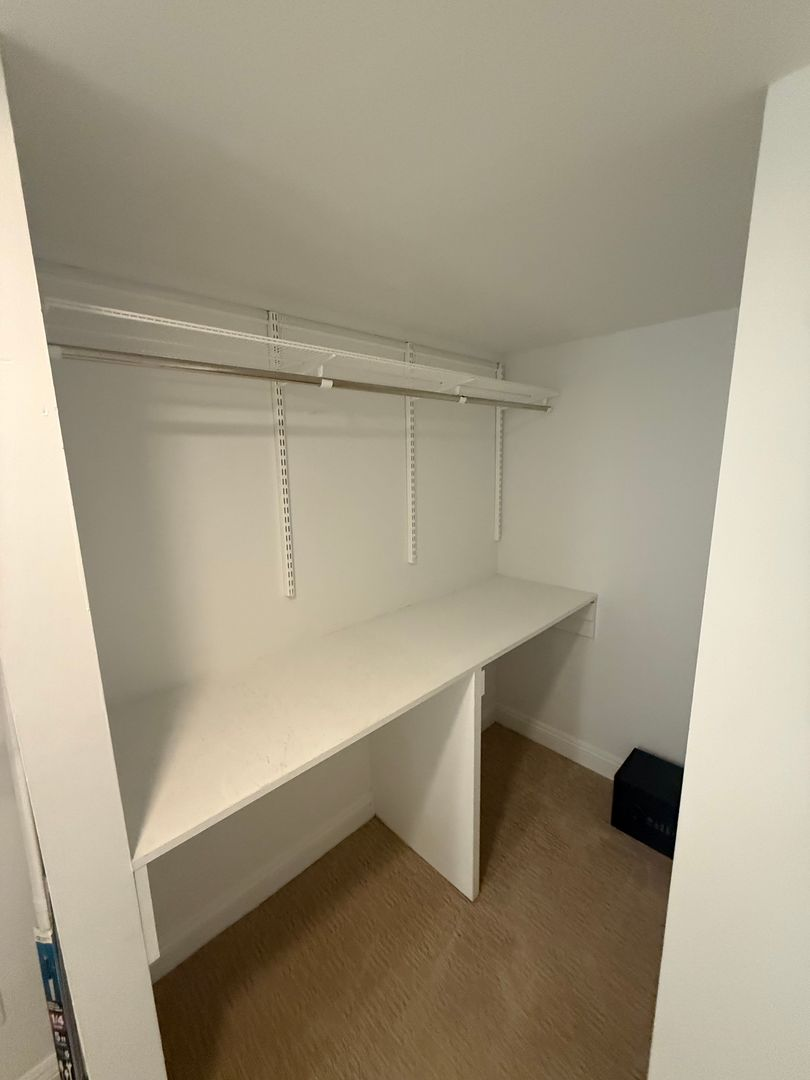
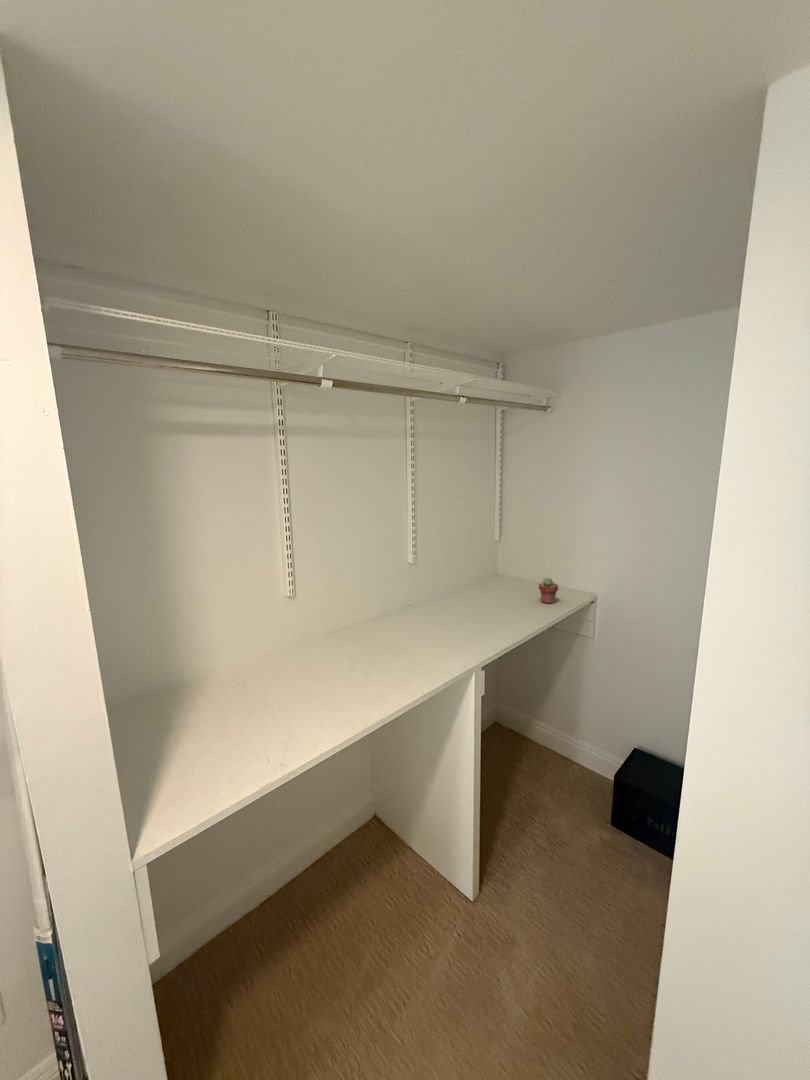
+ potted succulent (548, 589)
